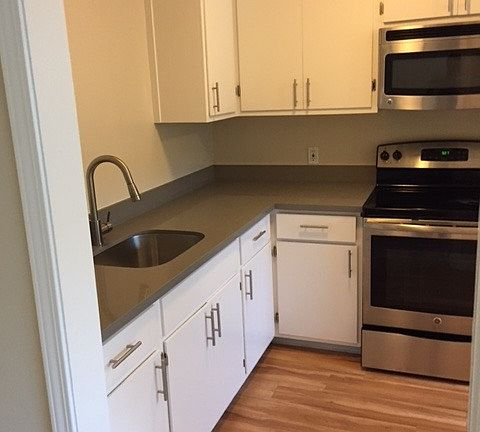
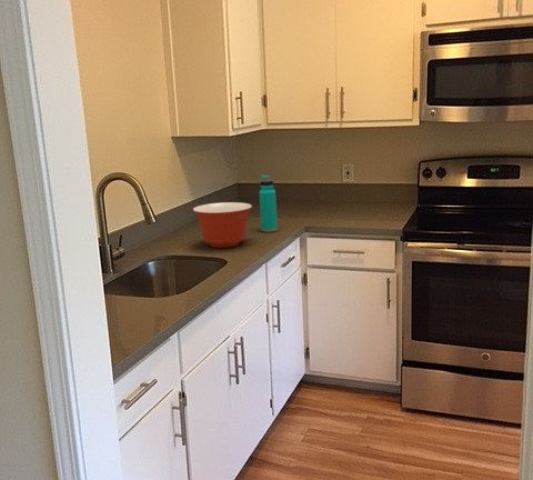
+ mixing bowl (223, 226)
+ water bottle (268, 203)
